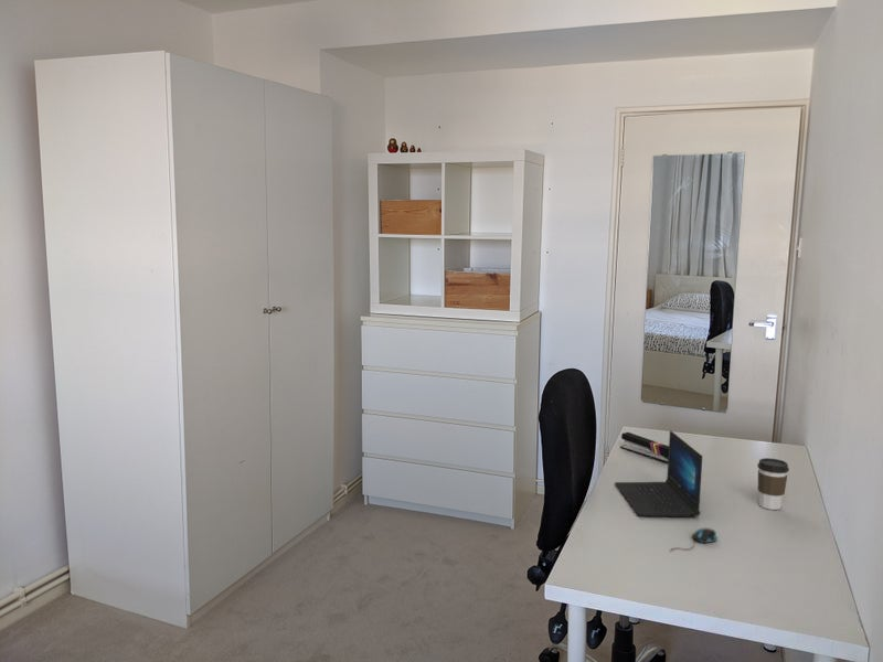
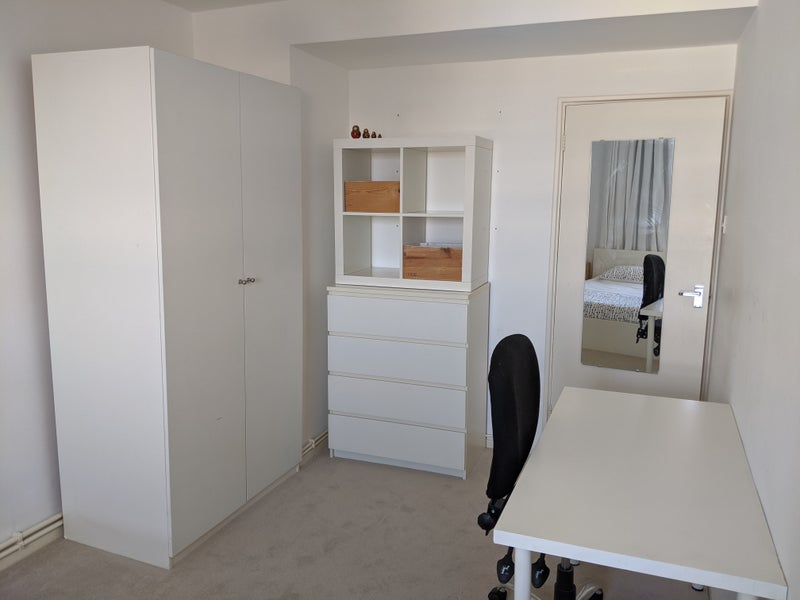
- stapler (646, 446)
- mouse (692, 537)
- laptop (657, 482)
- coffee cup (772, 483)
